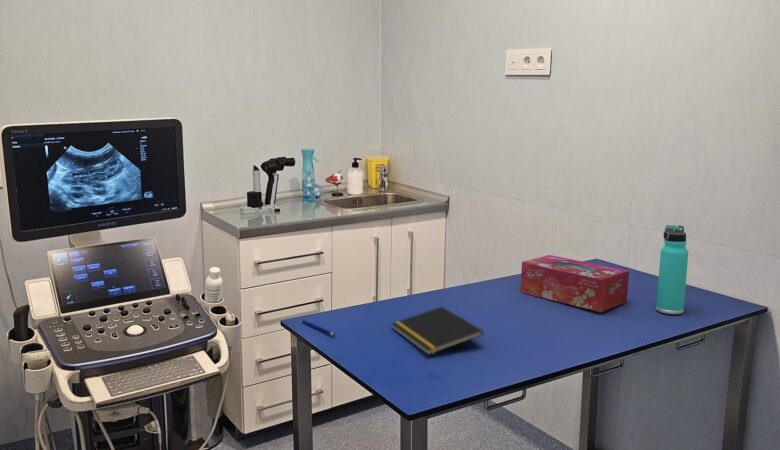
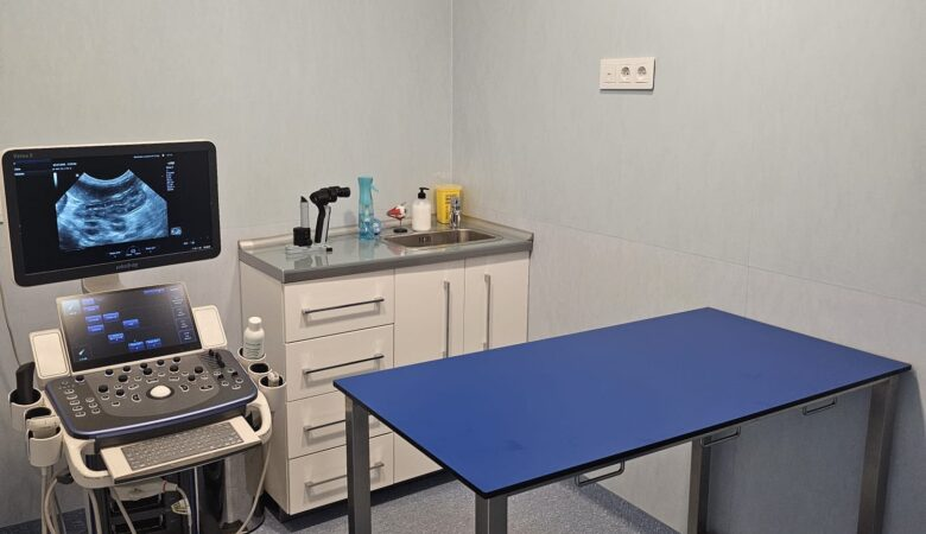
- tissue box (573, 281)
- thermos bottle (673, 268)
- notepad (435, 329)
- pen (318, 328)
